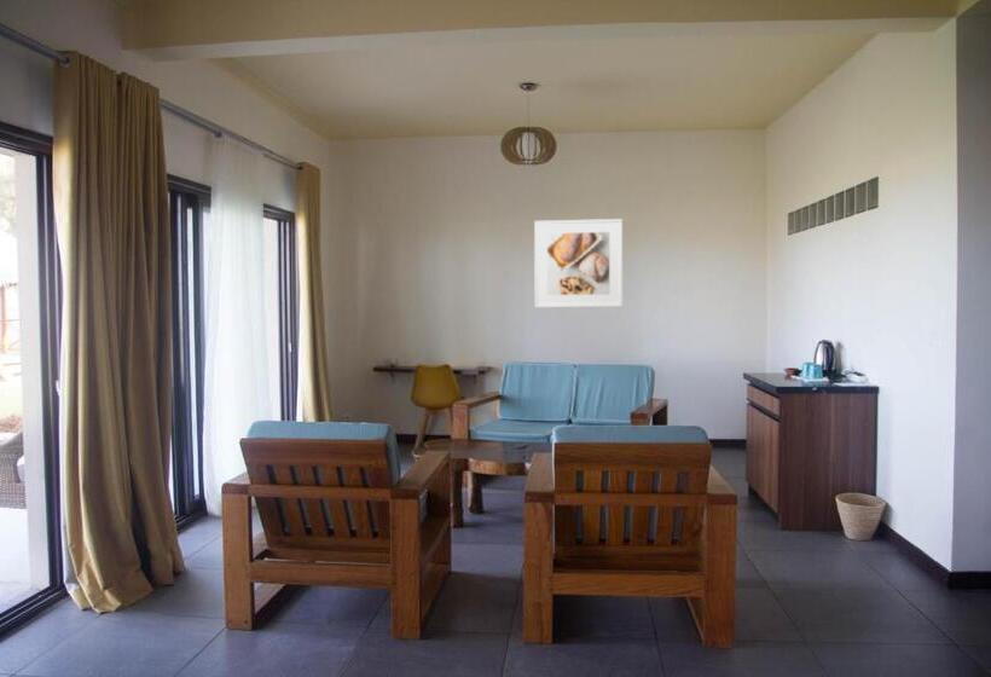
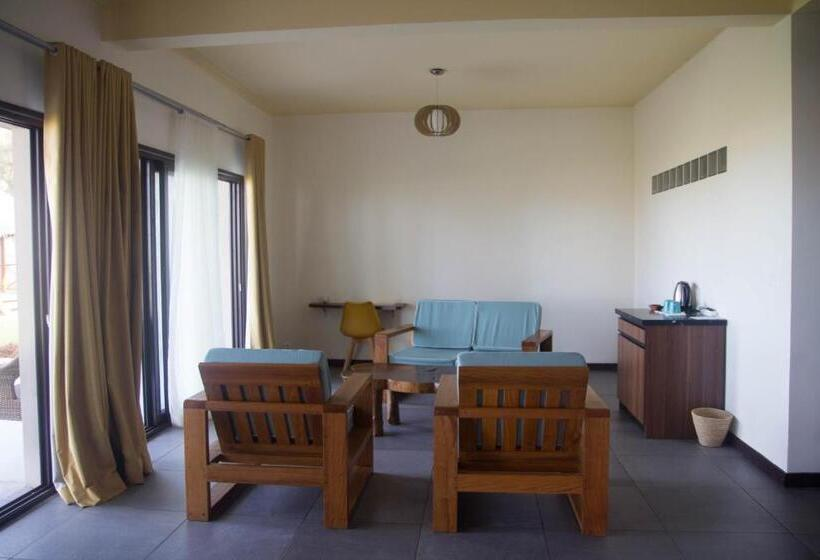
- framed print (578, 264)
